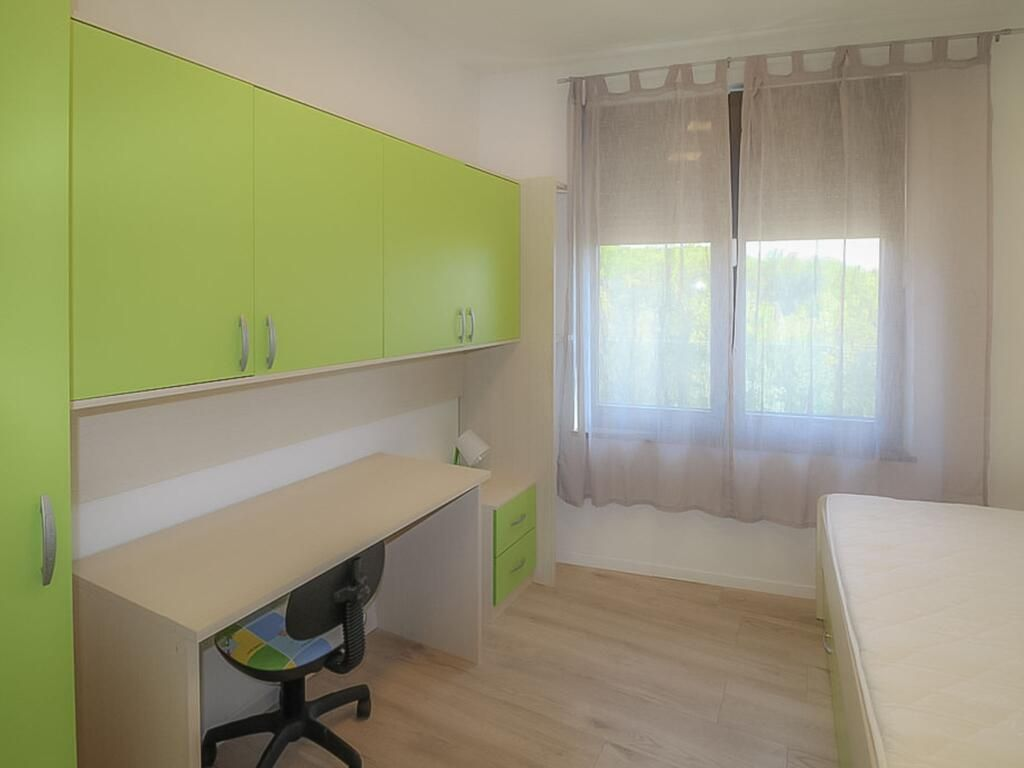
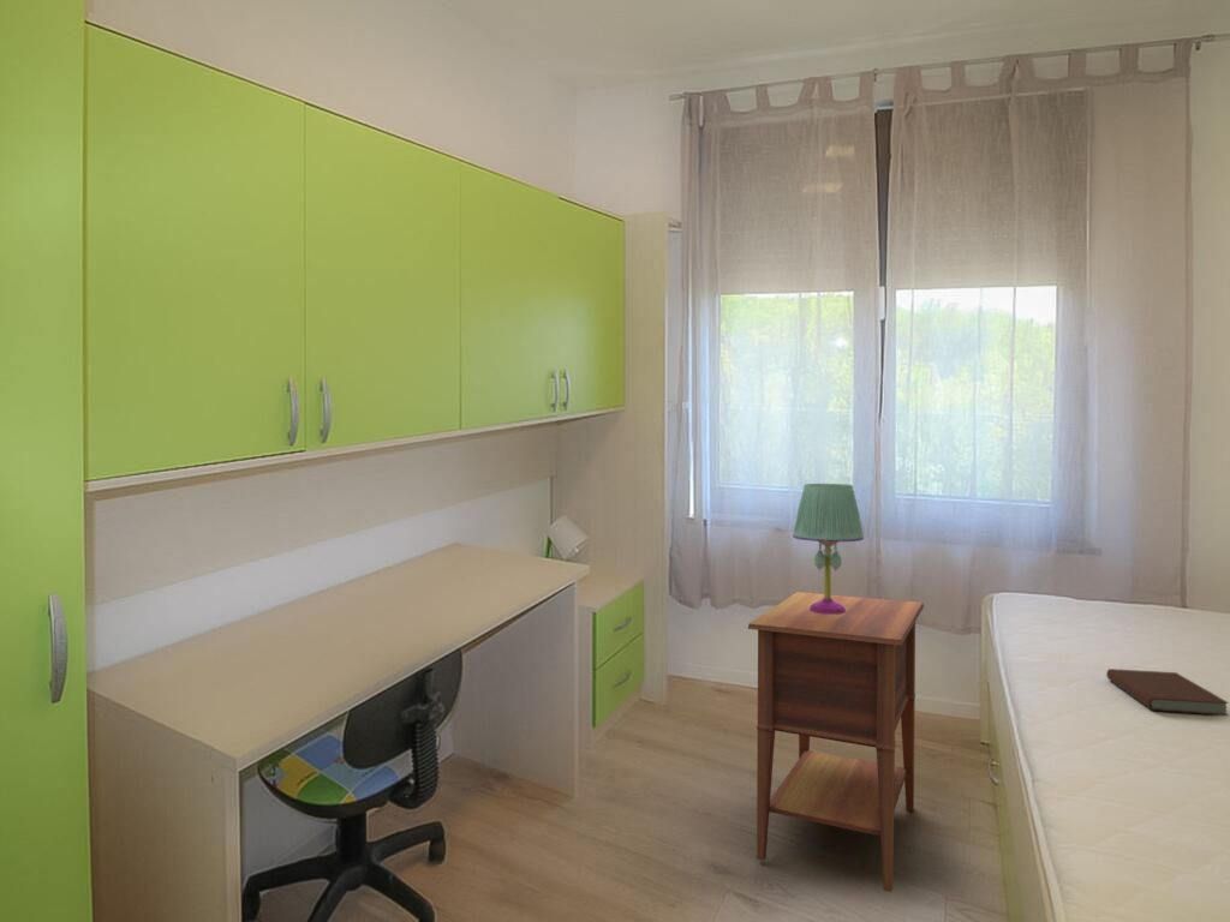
+ book (1163, 690)
+ table lamp (828, 546)
+ nightstand (841, 723)
